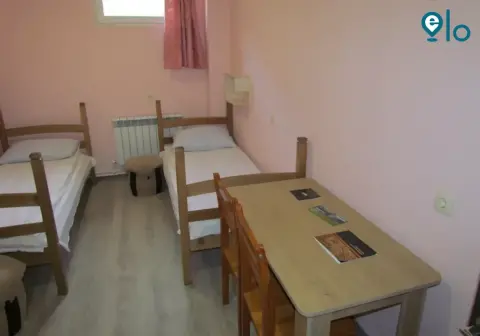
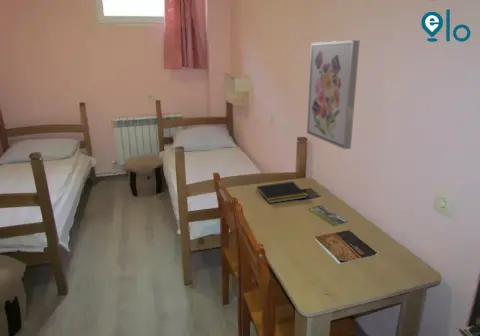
+ notepad (281, 191)
+ wall art (329, 92)
